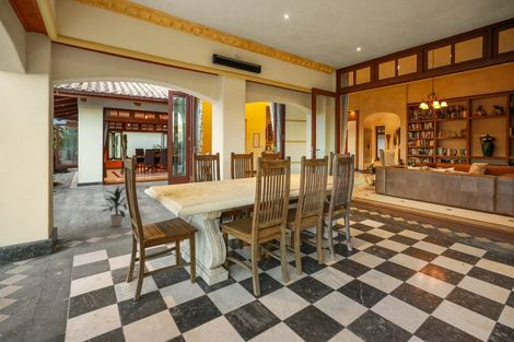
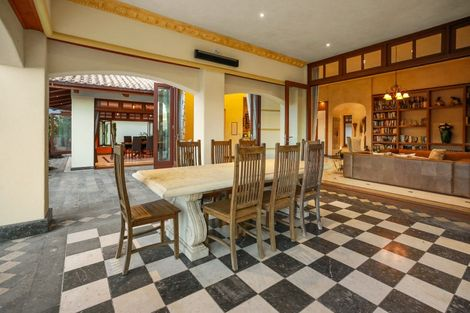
- indoor plant (116, 205)
